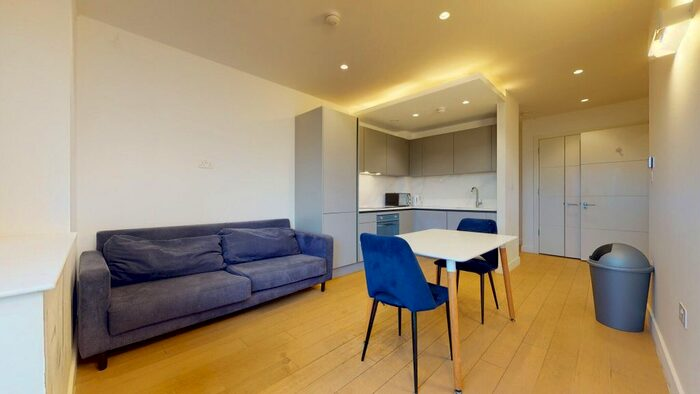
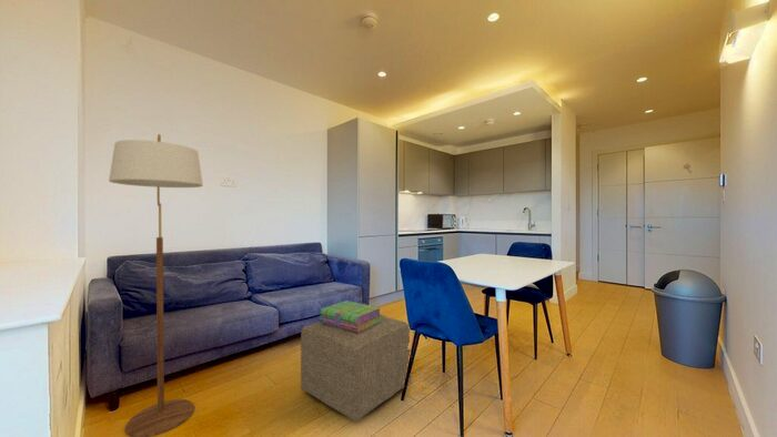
+ stack of books (351, 314)
+ floor lamp (160, 274)
+ ottoman (356, 356)
